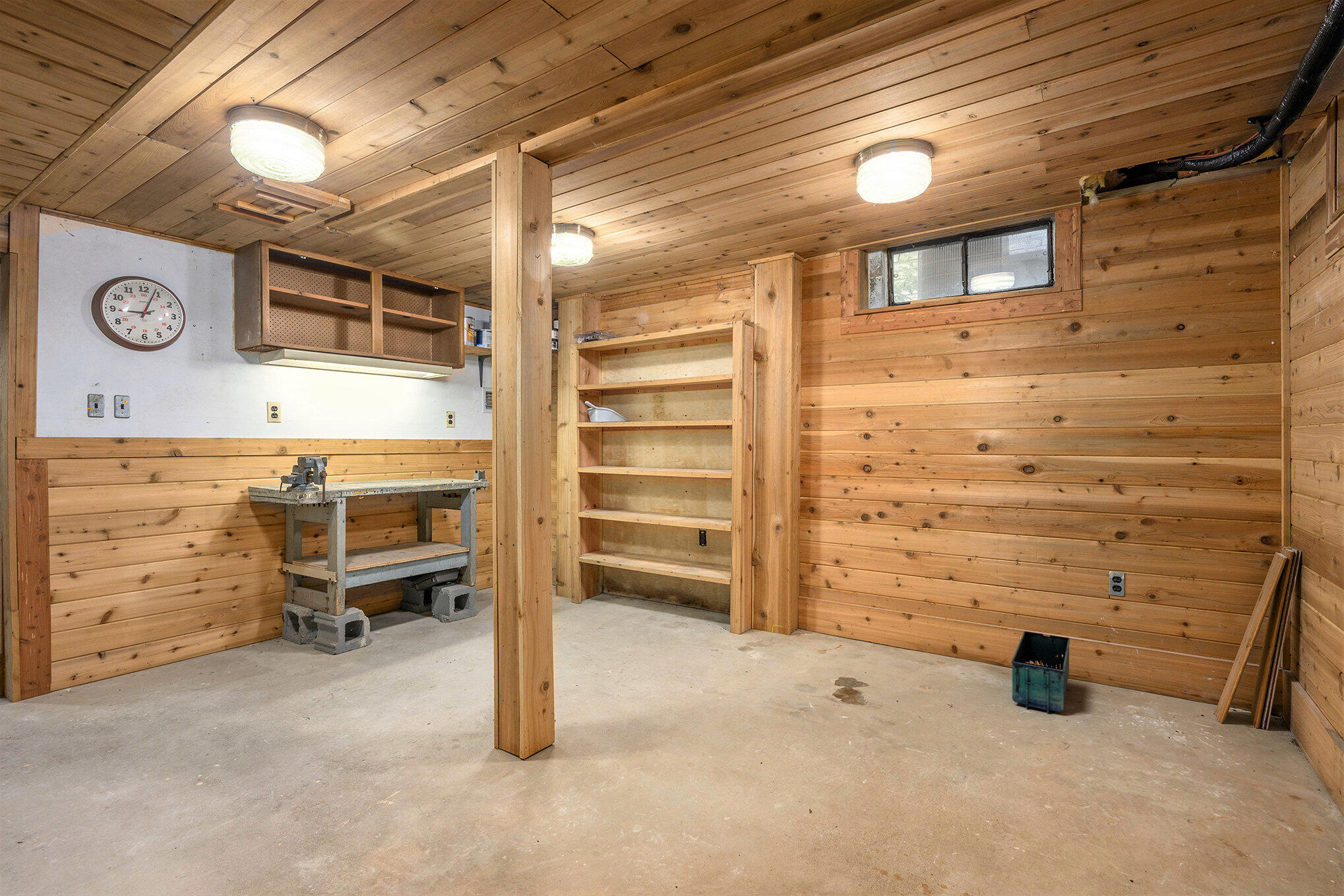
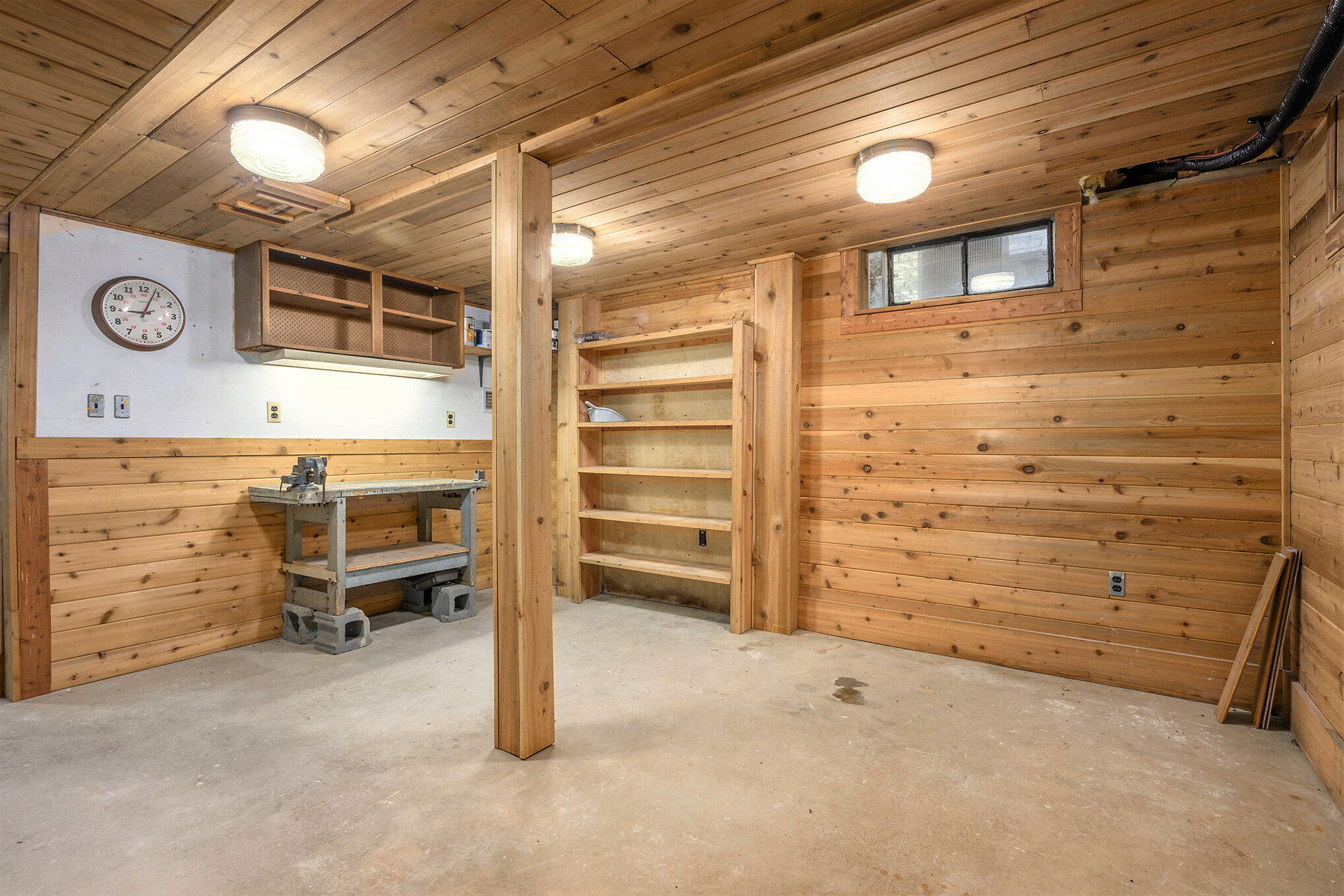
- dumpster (1042, 670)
